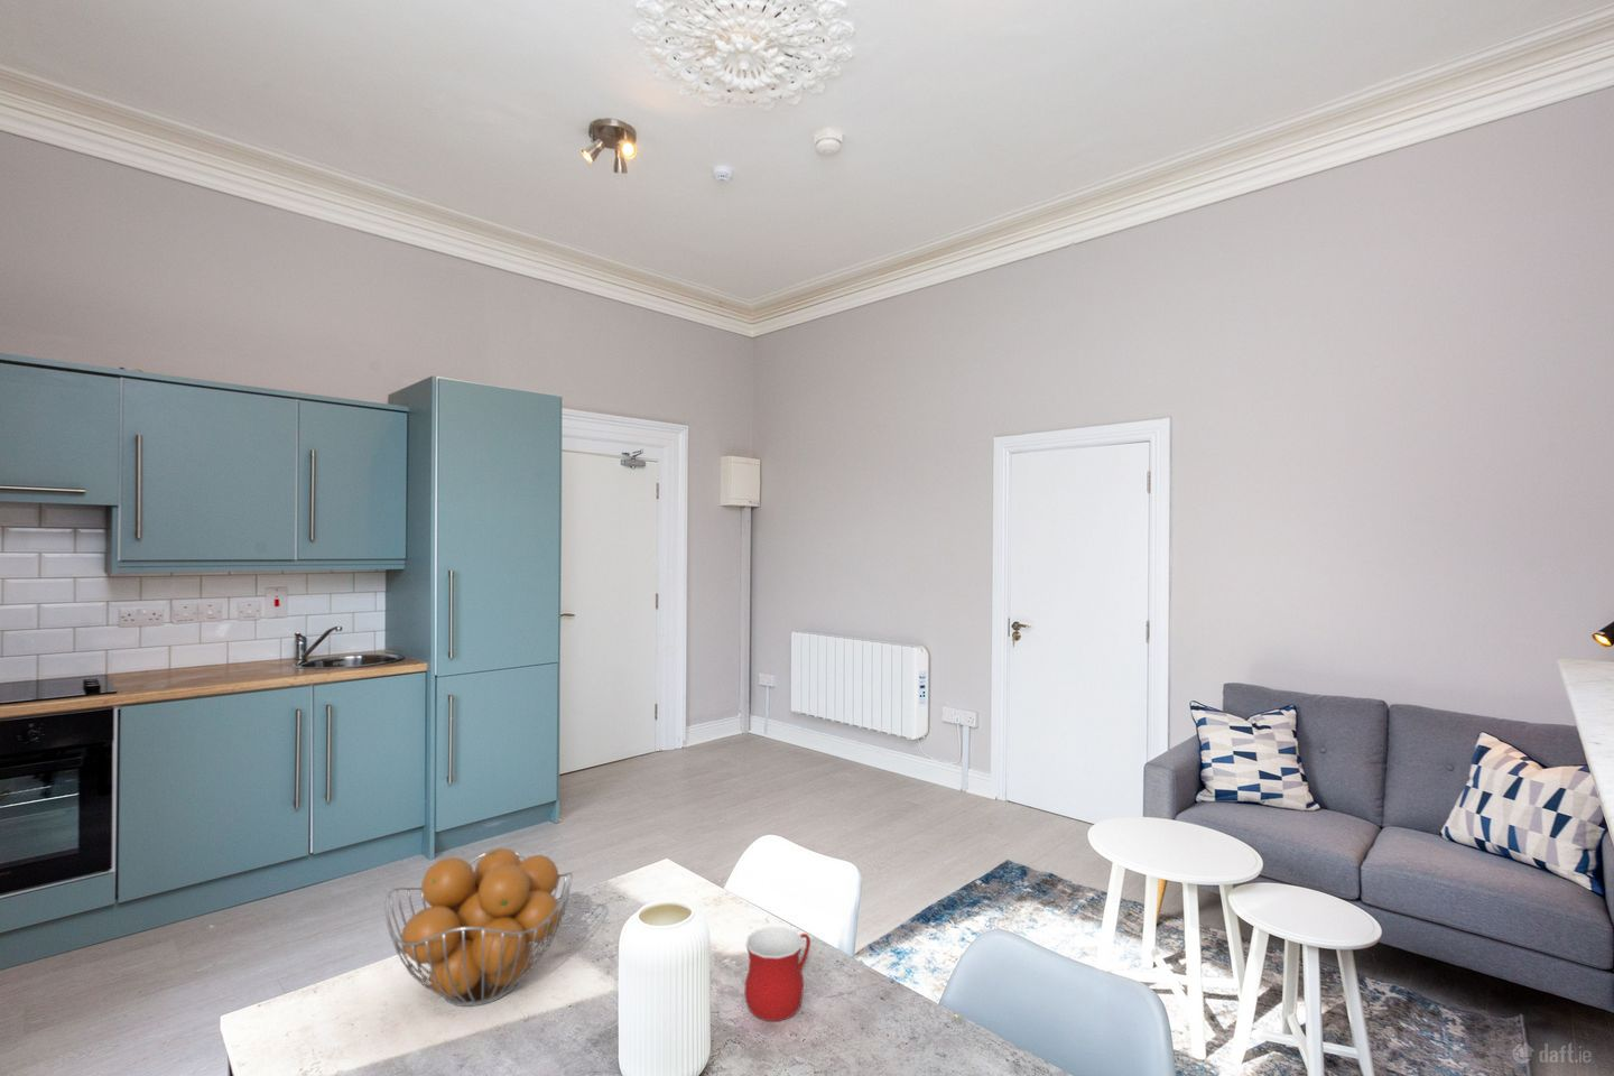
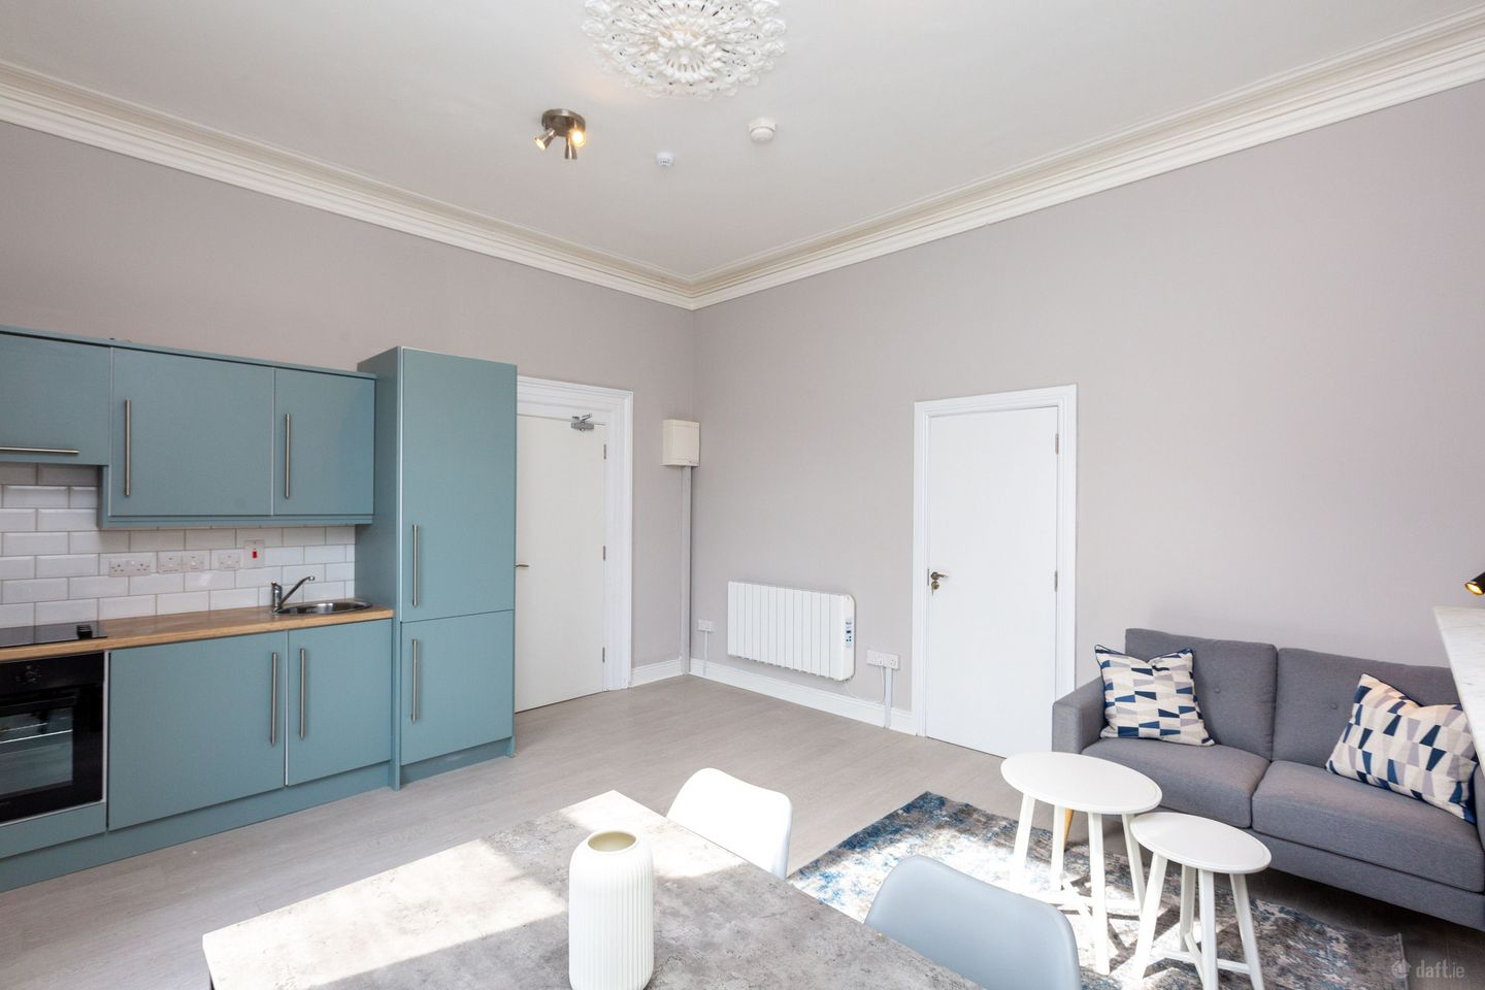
- mug (781, 969)
- fruit basket (482, 921)
